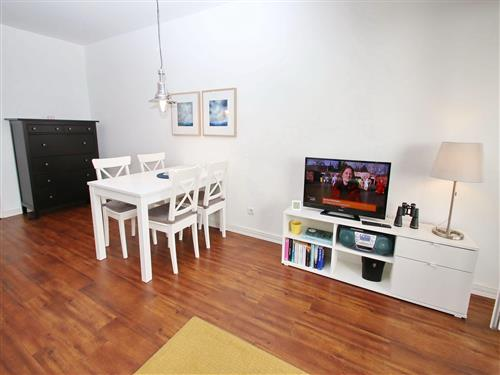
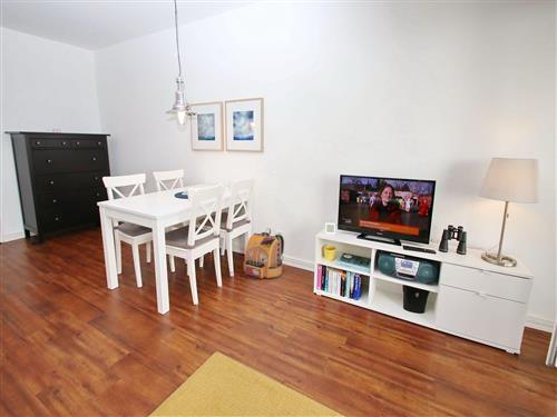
+ backpack (264, 250)
